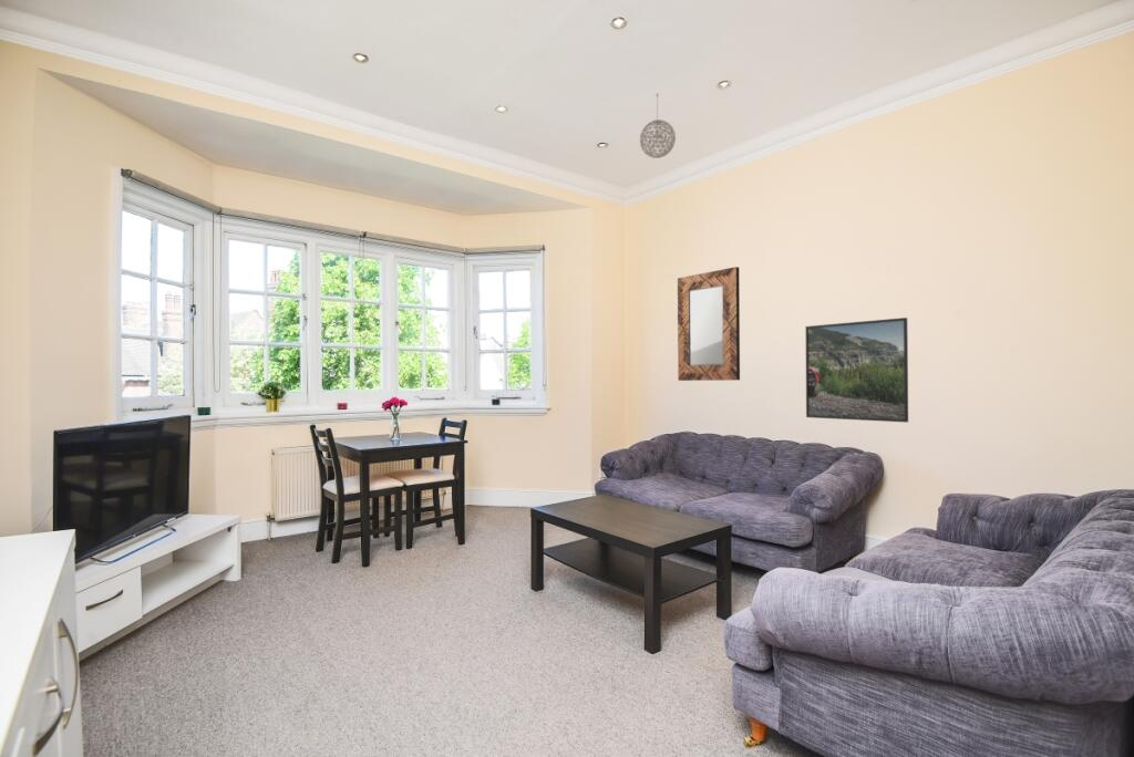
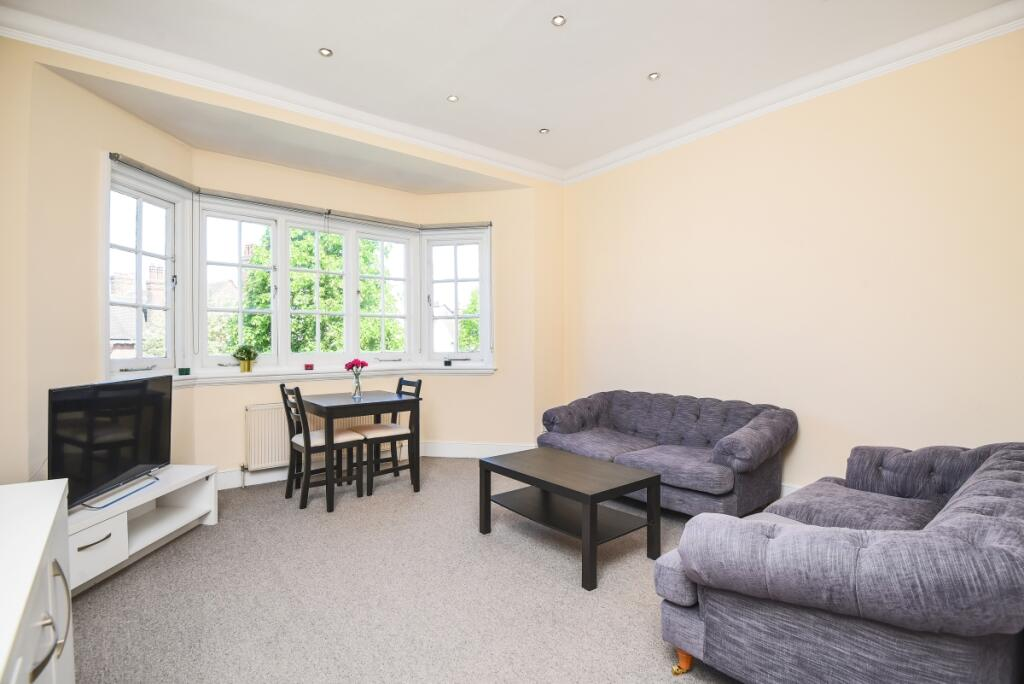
- home mirror (707, 326)
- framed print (853, 371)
- pendant light (657, 125)
